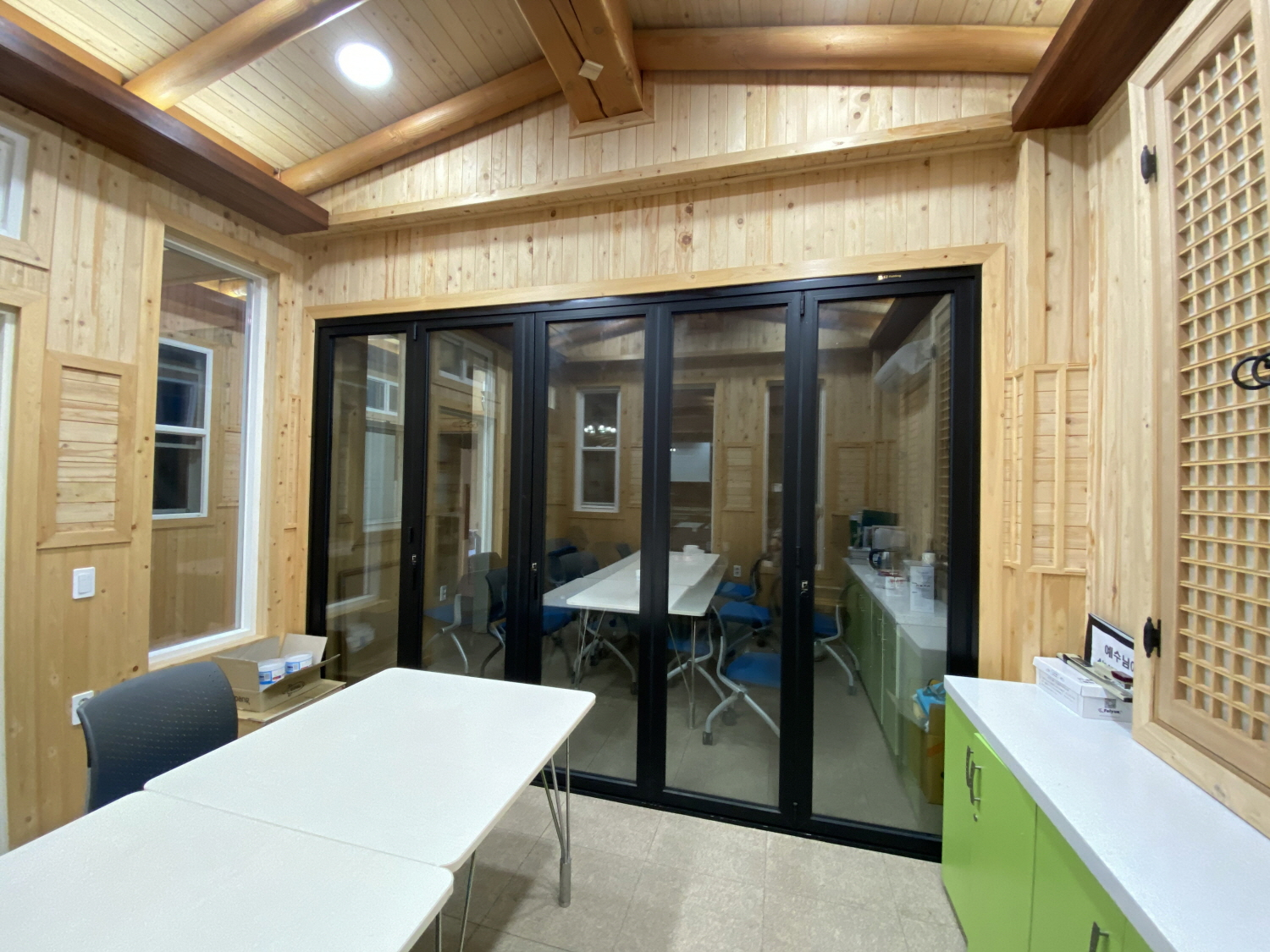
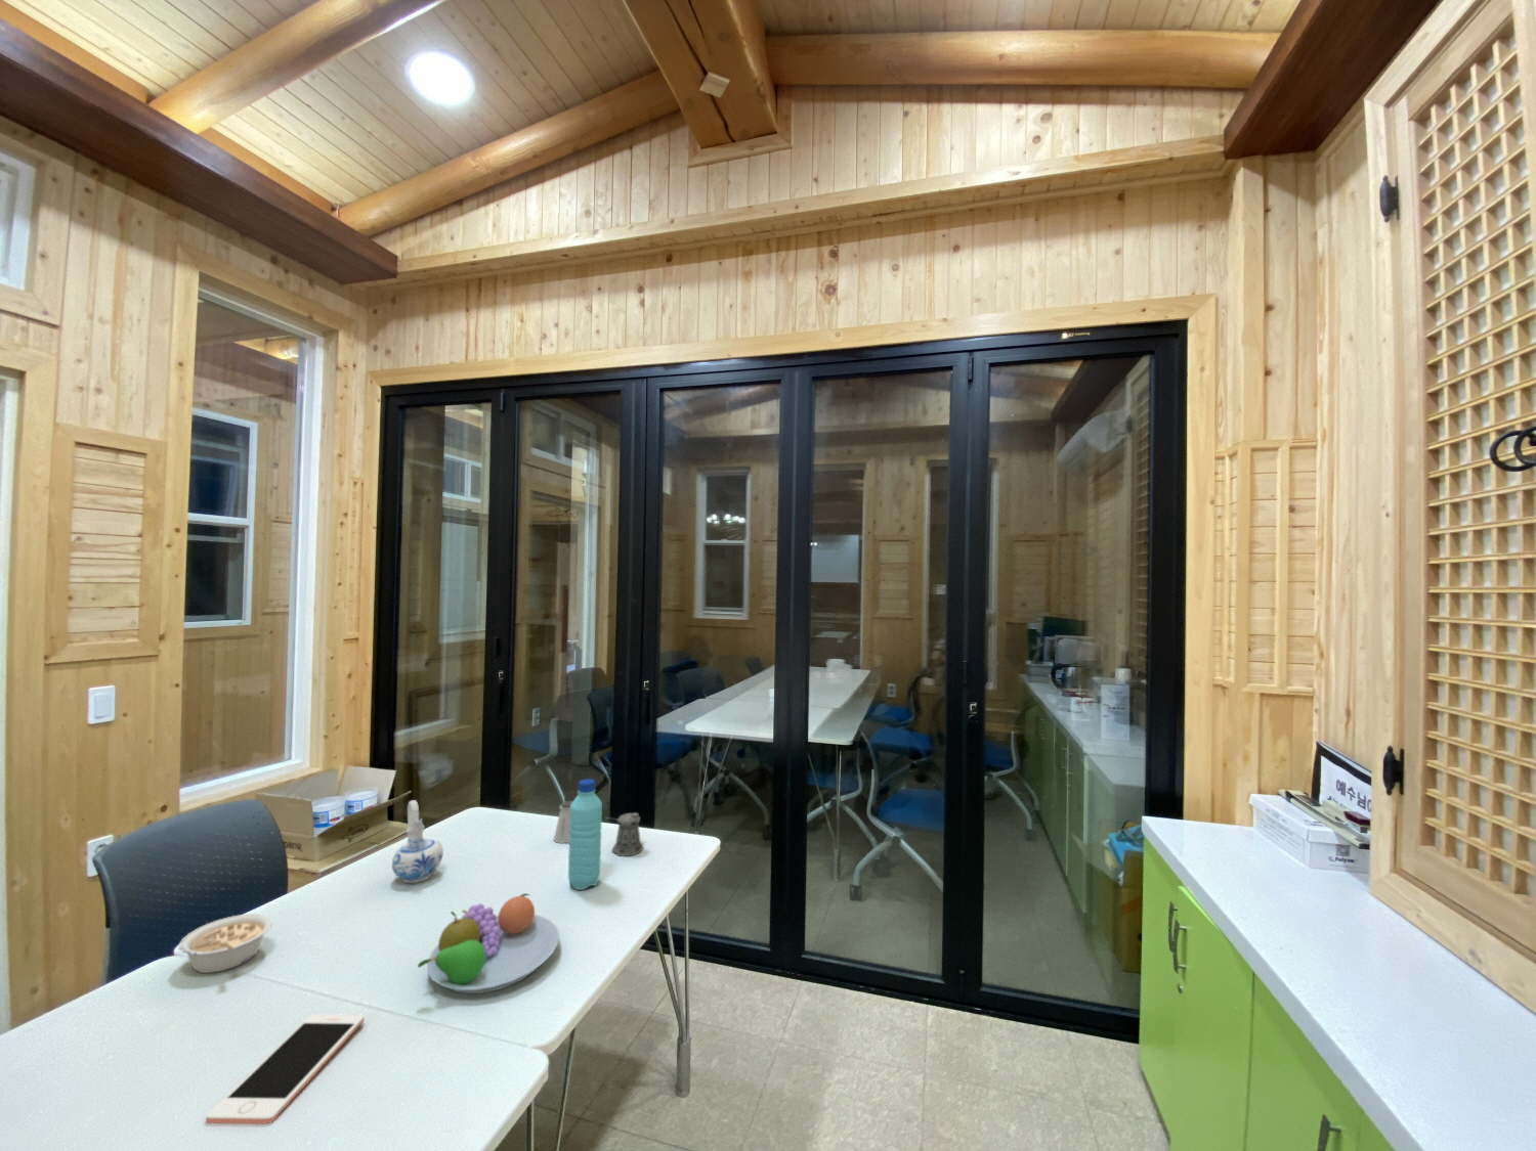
+ pepper shaker (624, 831)
+ legume (230, 942)
+ ceramic pitcher (417, 840)
+ water bottle (584, 832)
+ saltshaker (566, 820)
+ cell phone (293, 1063)
+ fruit bowl (491, 937)
